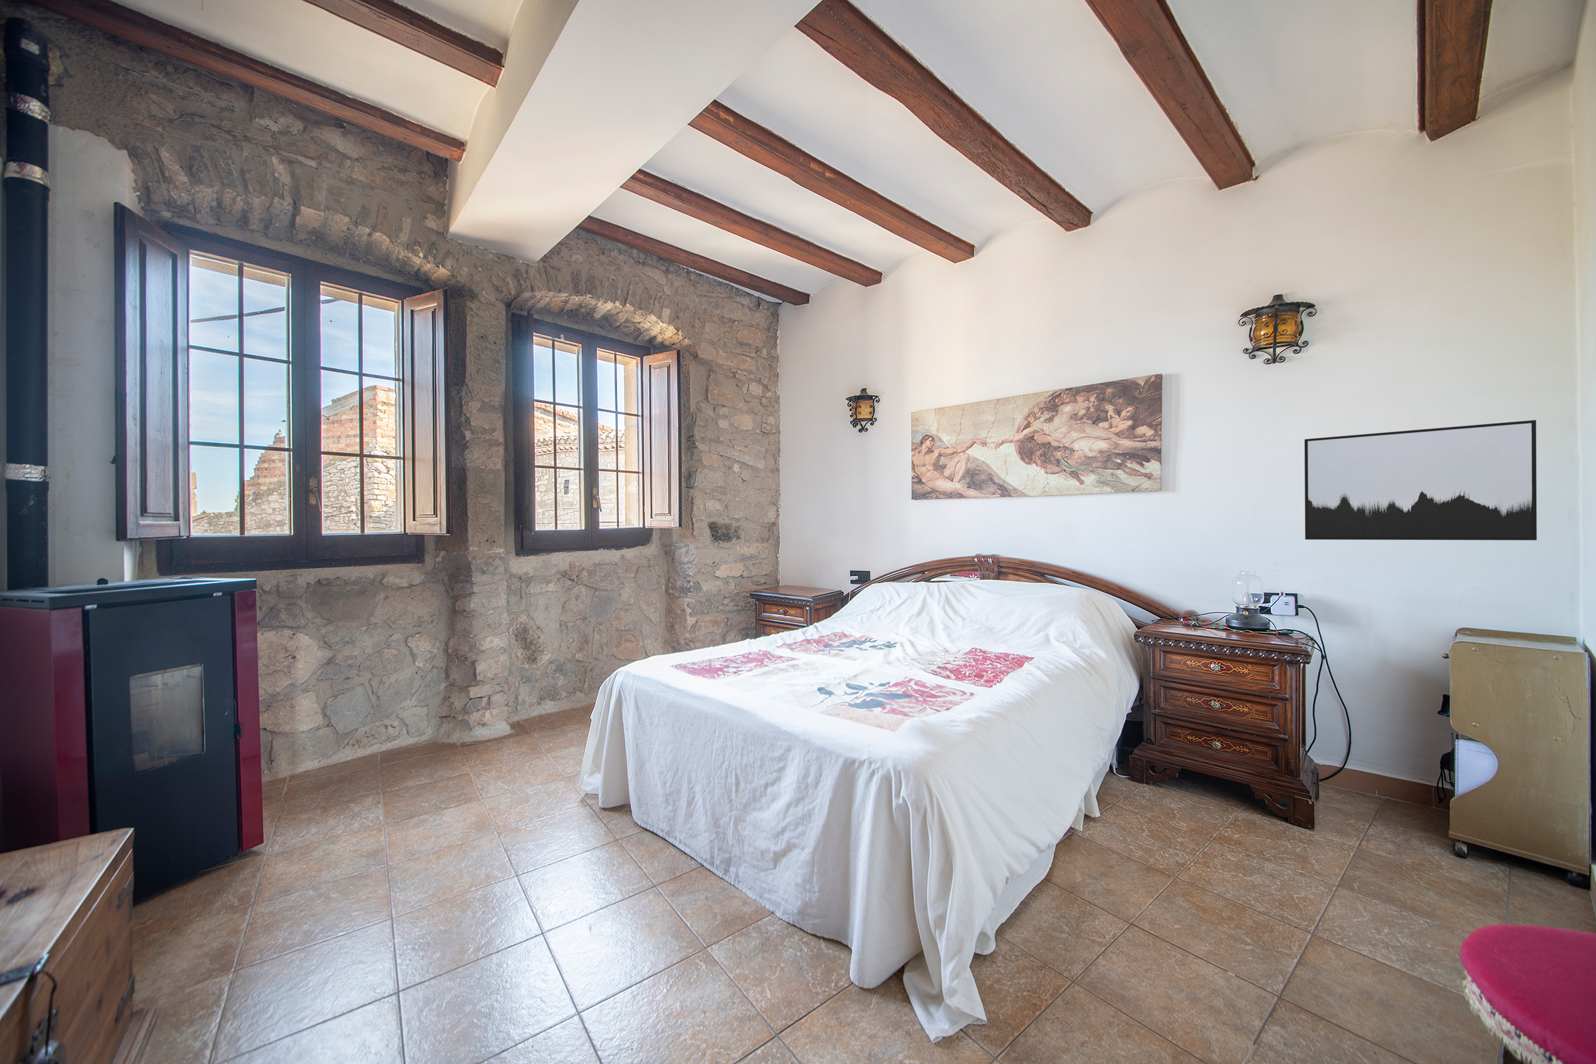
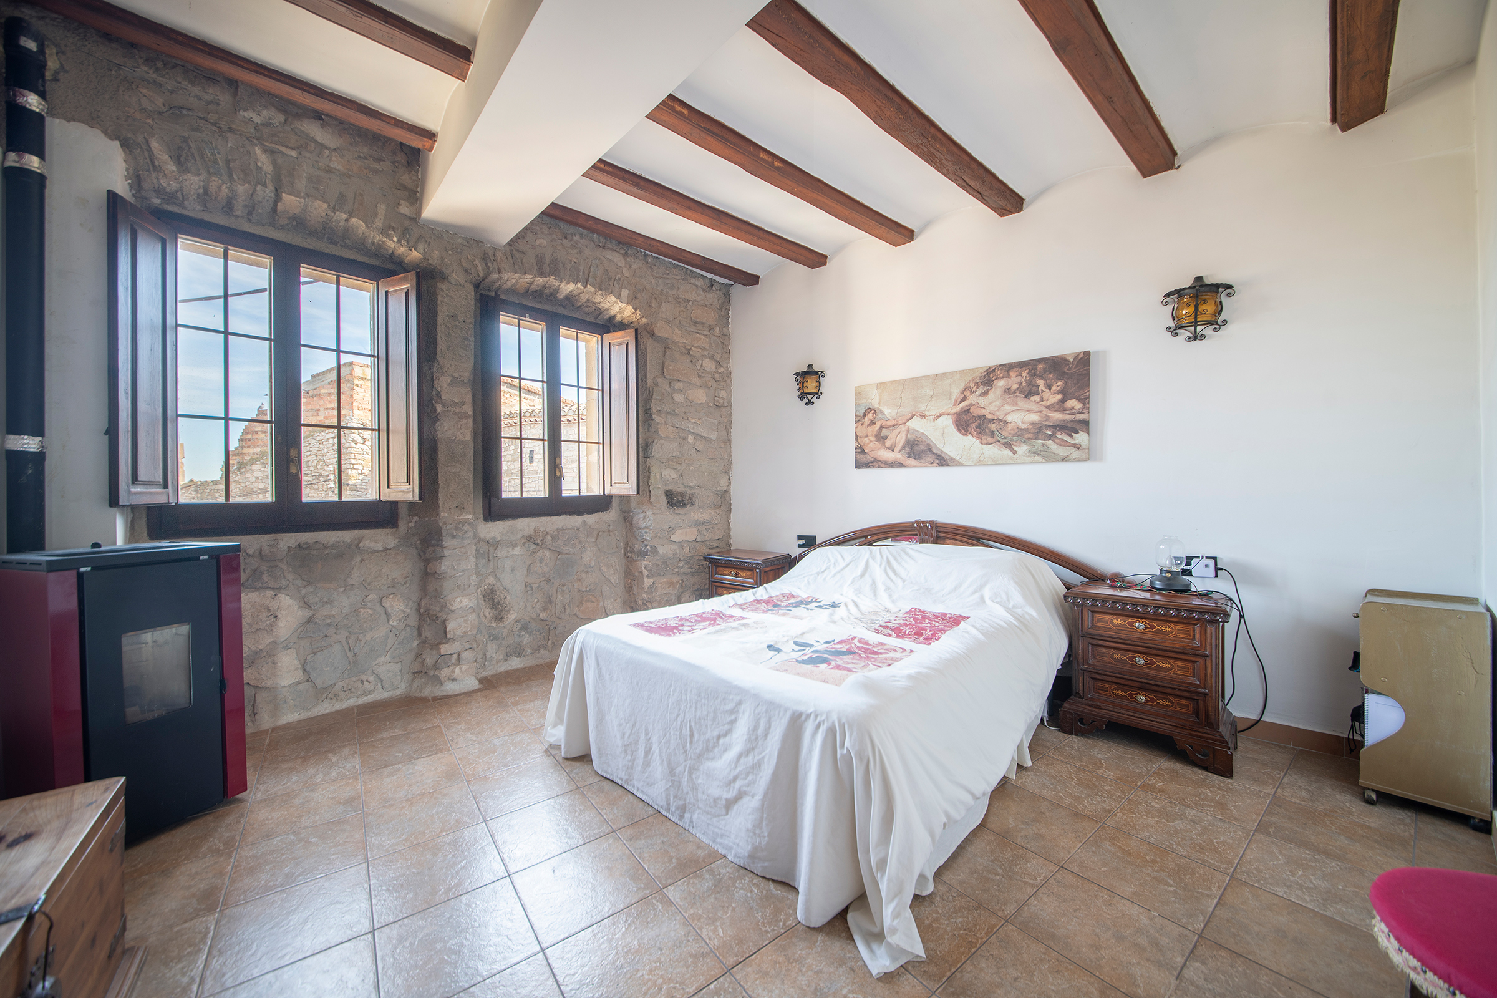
- wall art (1410, 484)
